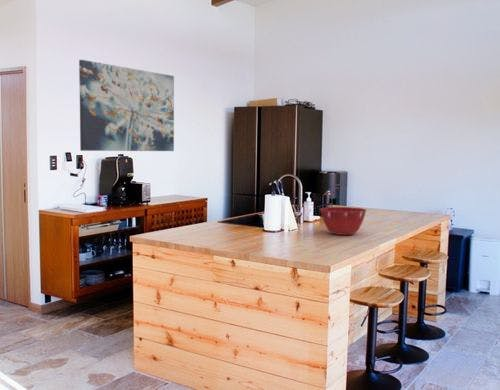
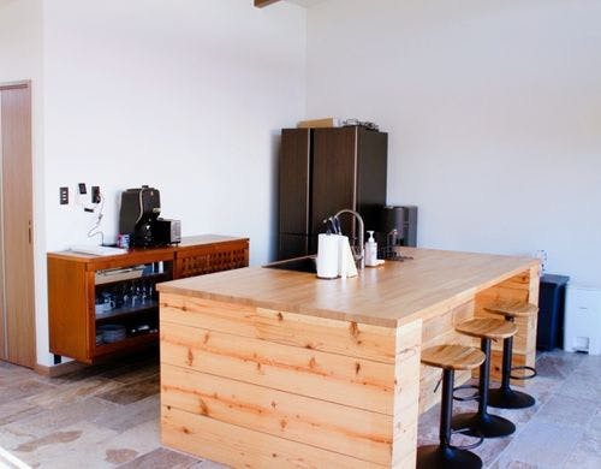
- mixing bowl (342, 221)
- wall art (131, 110)
